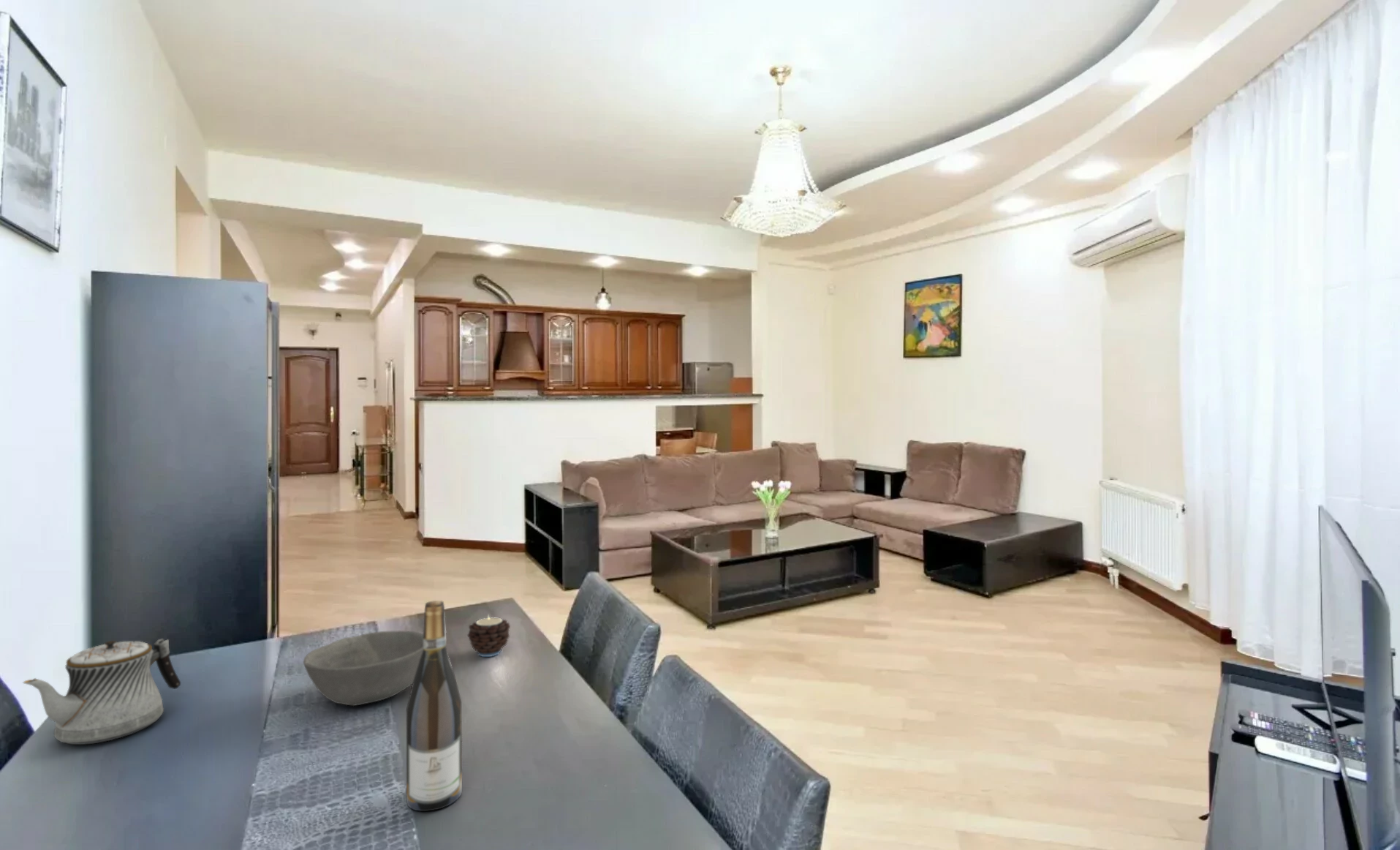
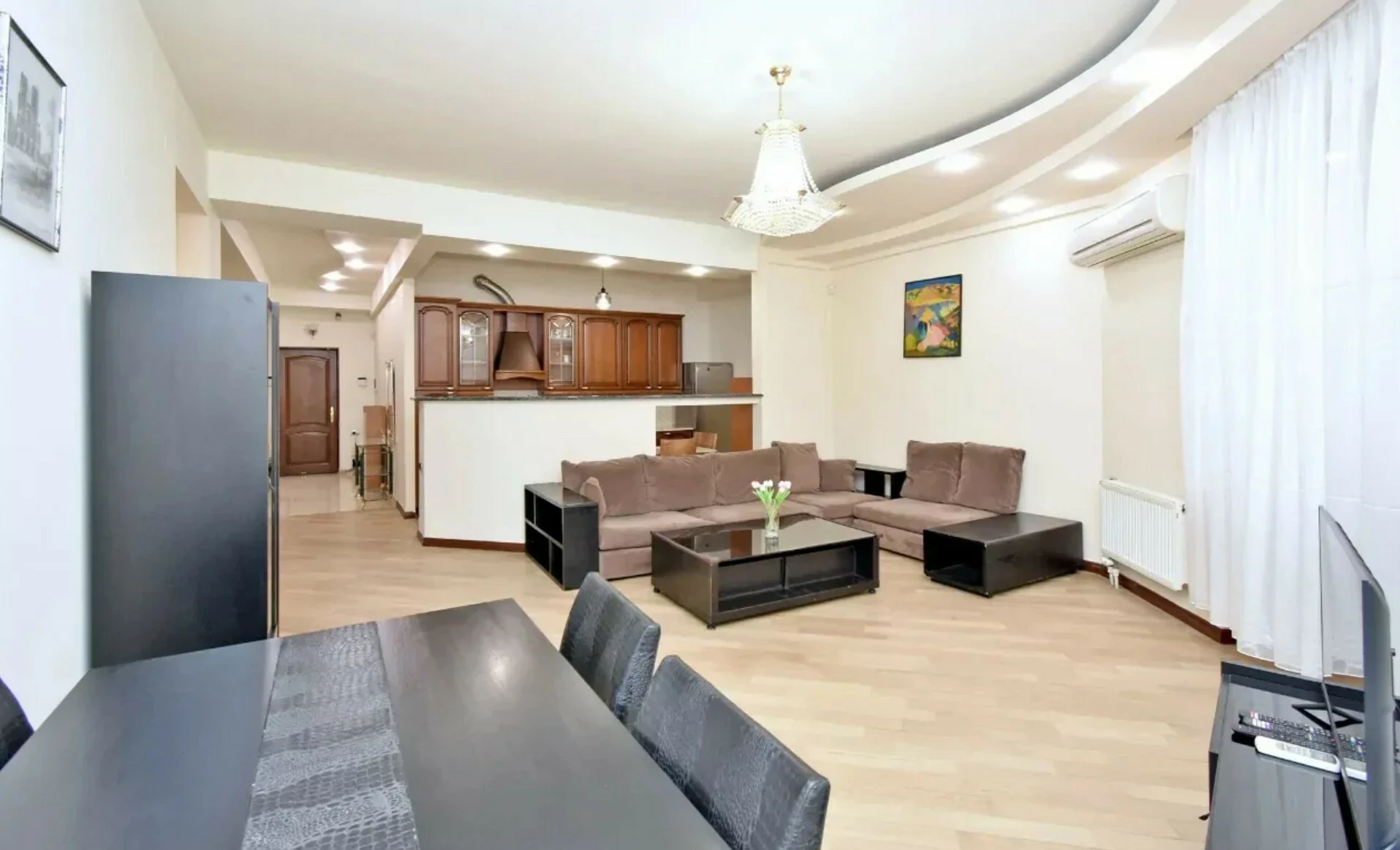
- bowl (369, 669)
- candle (489, 633)
- wine bottle (434, 699)
- teapot (108, 685)
